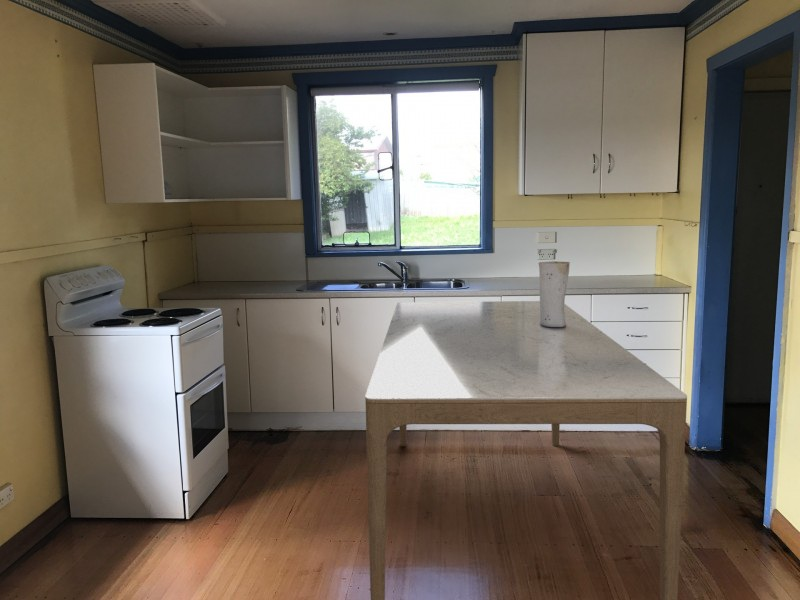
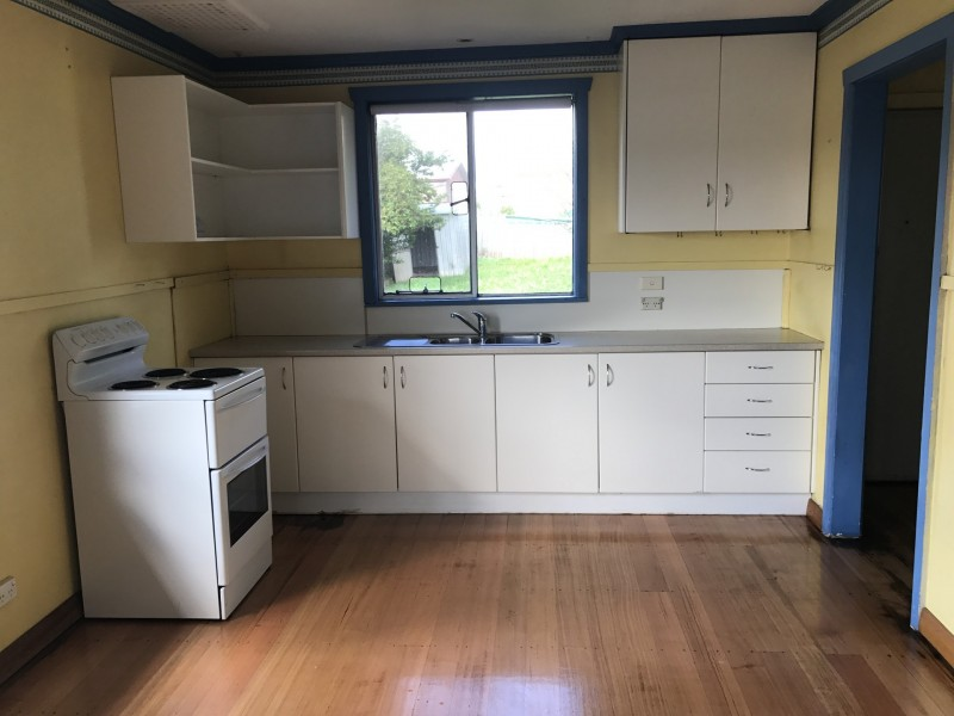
- dining table (493, 423)
- vase (554, 293)
